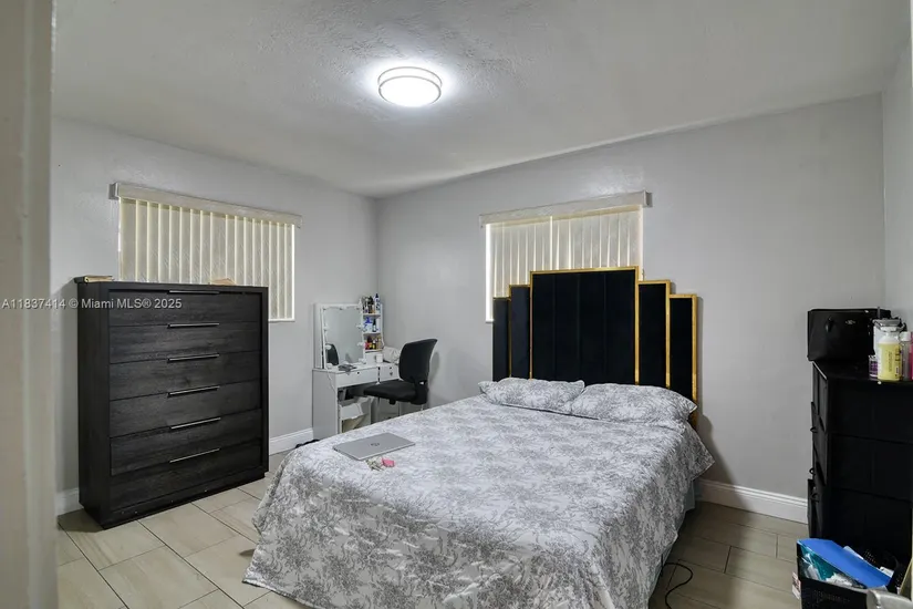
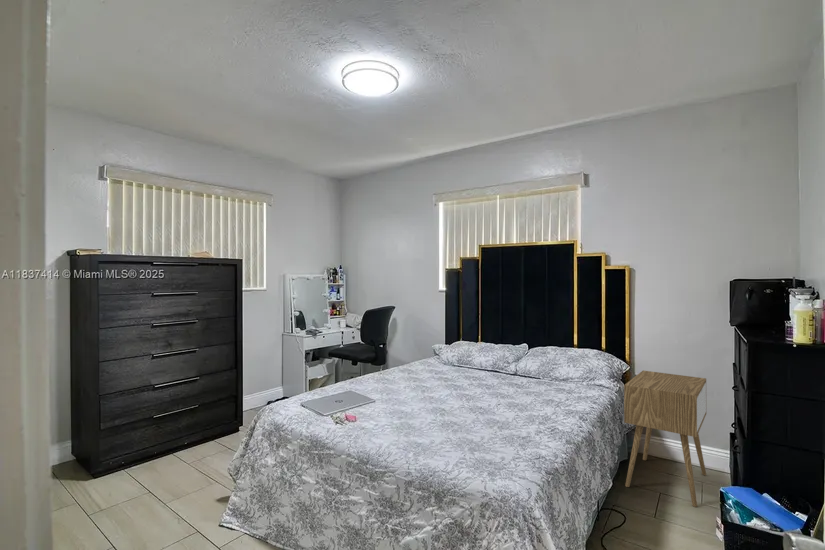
+ nightstand (666, 430)
